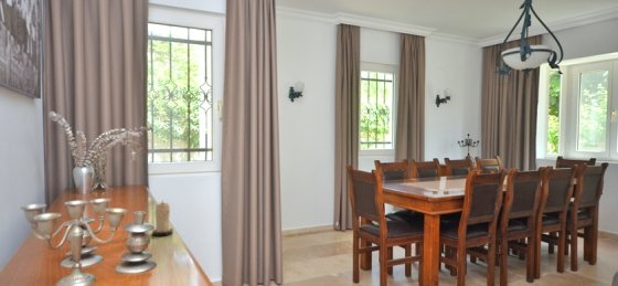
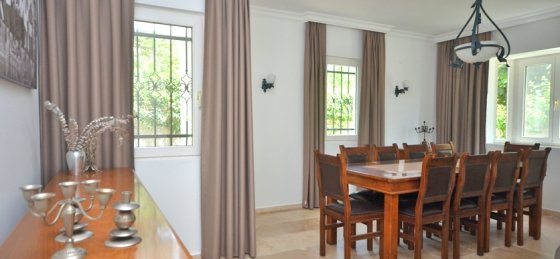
- candle (162, 216)
